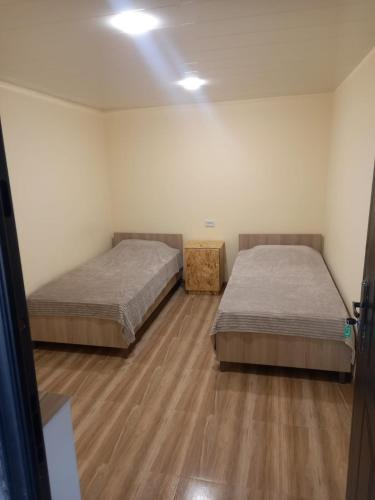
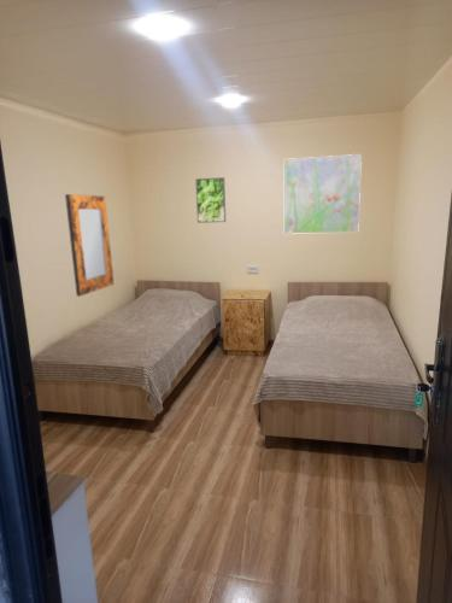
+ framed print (210, 200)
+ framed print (321, 195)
+ home mirror (92, 244)
